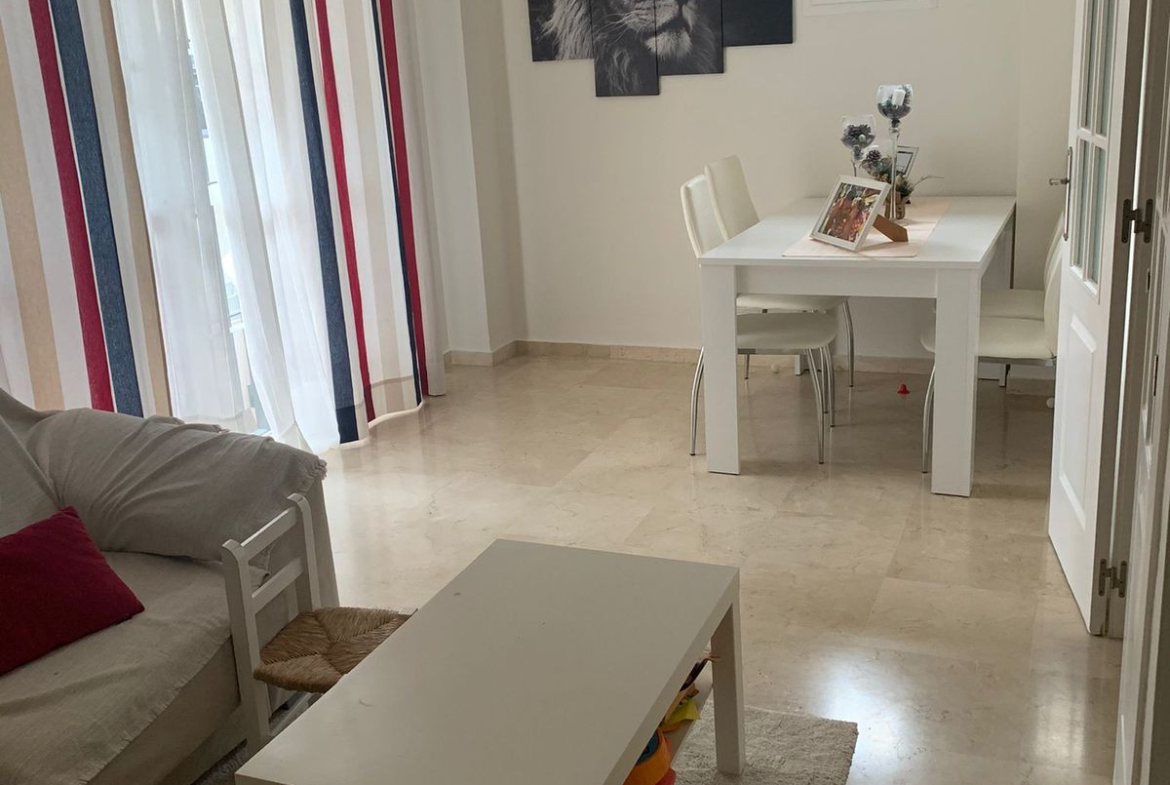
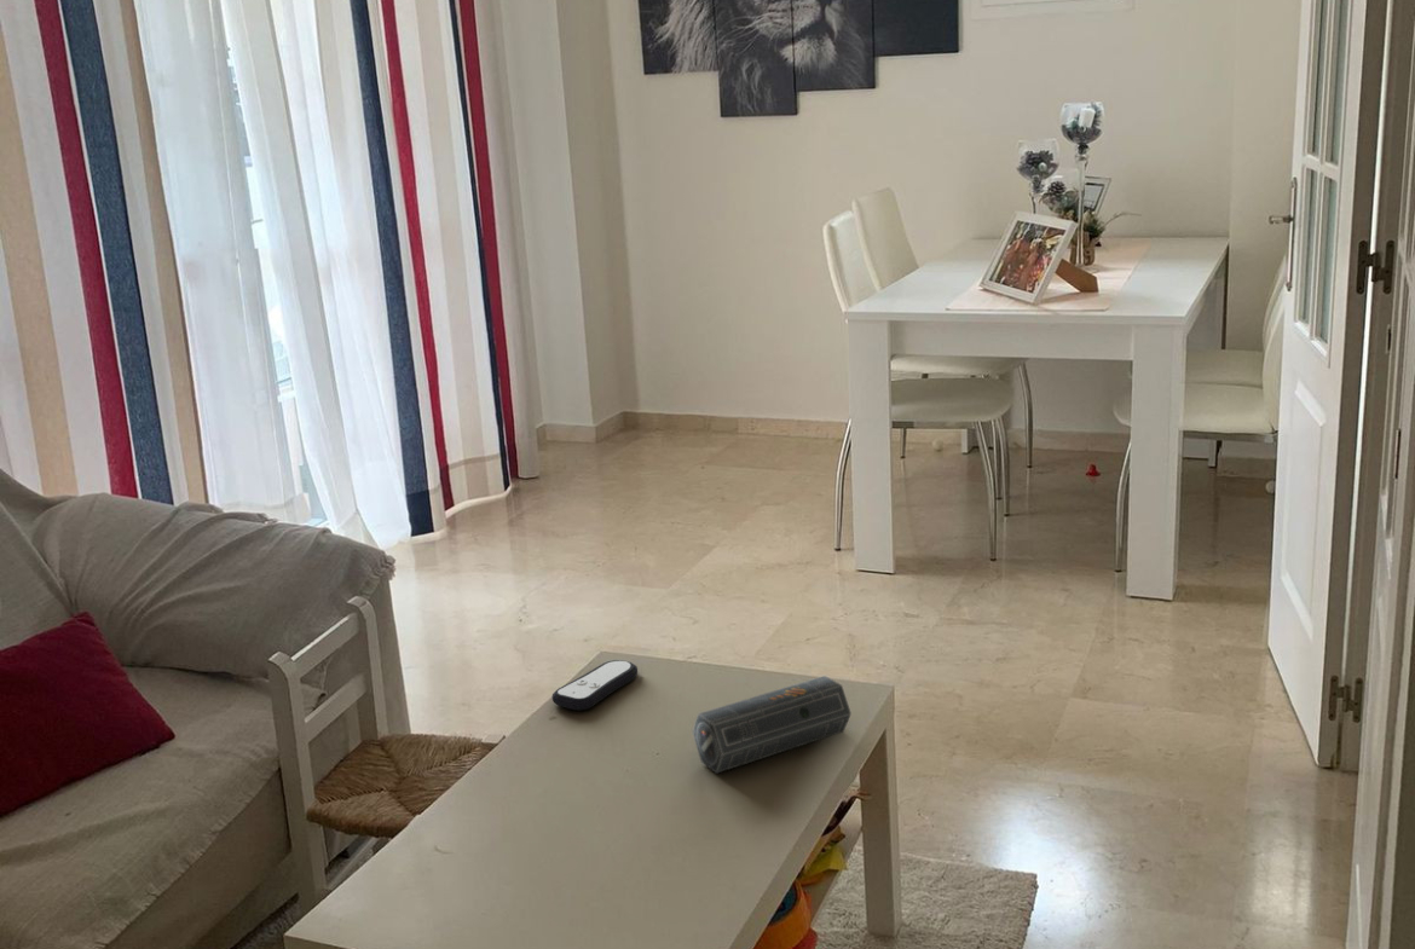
+ remote control (596, 683)
+ speaker (772, 723)
